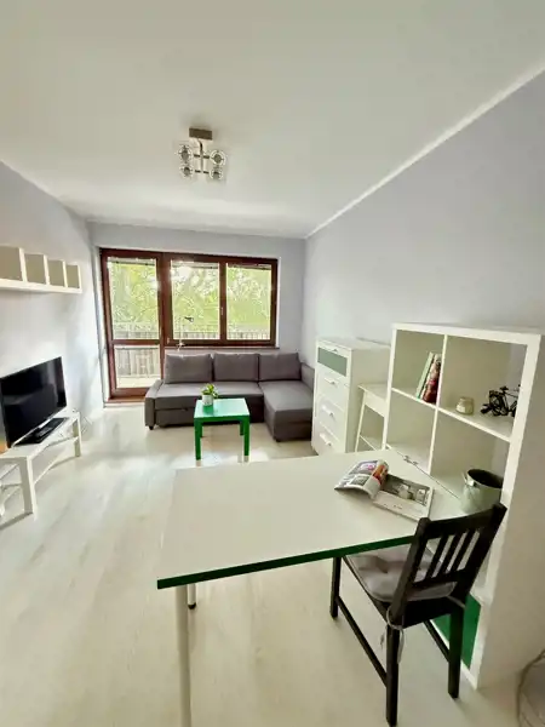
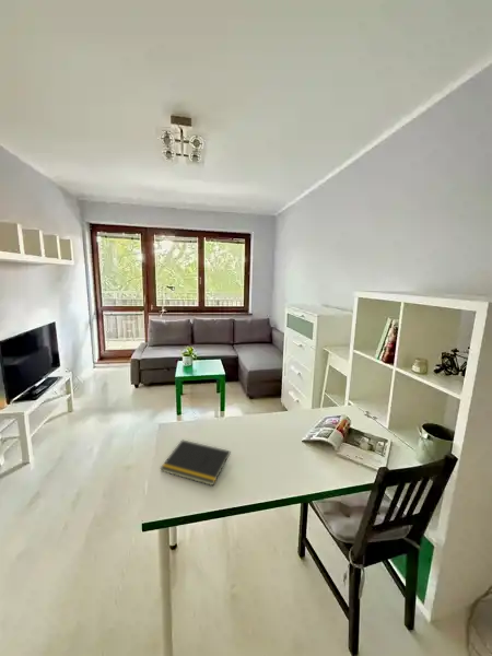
+ notepad (196, 460)
